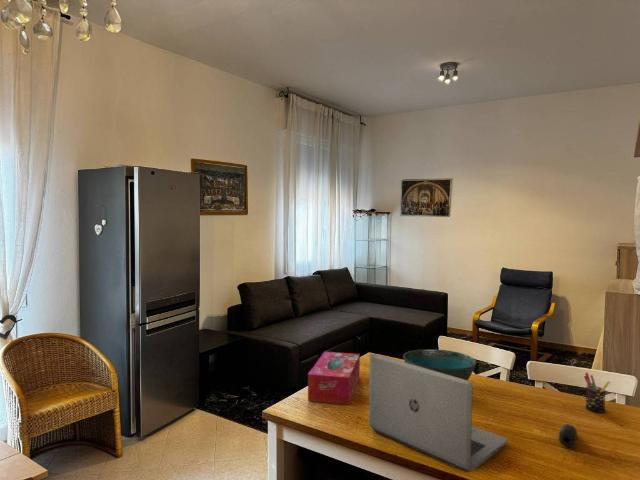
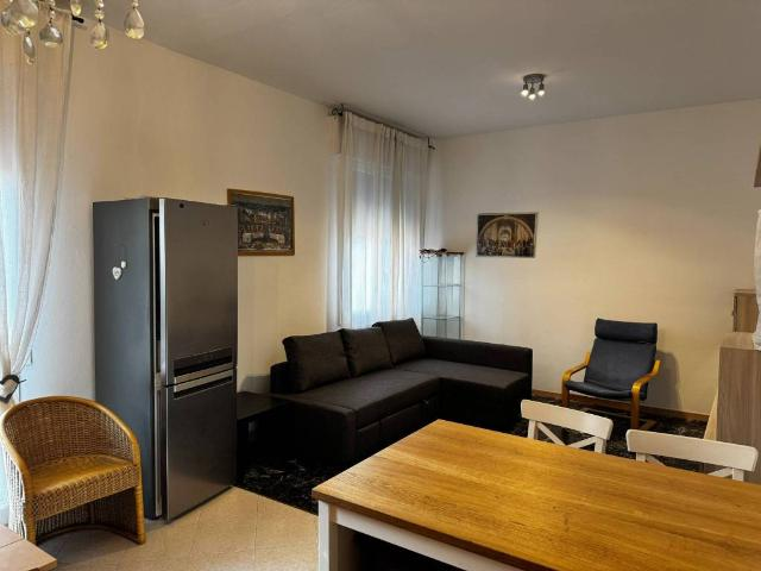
- pen holder (594, 392)
- computer mouse (568, 431)
- tissue box (335, 375)
- bowl (439, 372)
- laptop (437, 398)
